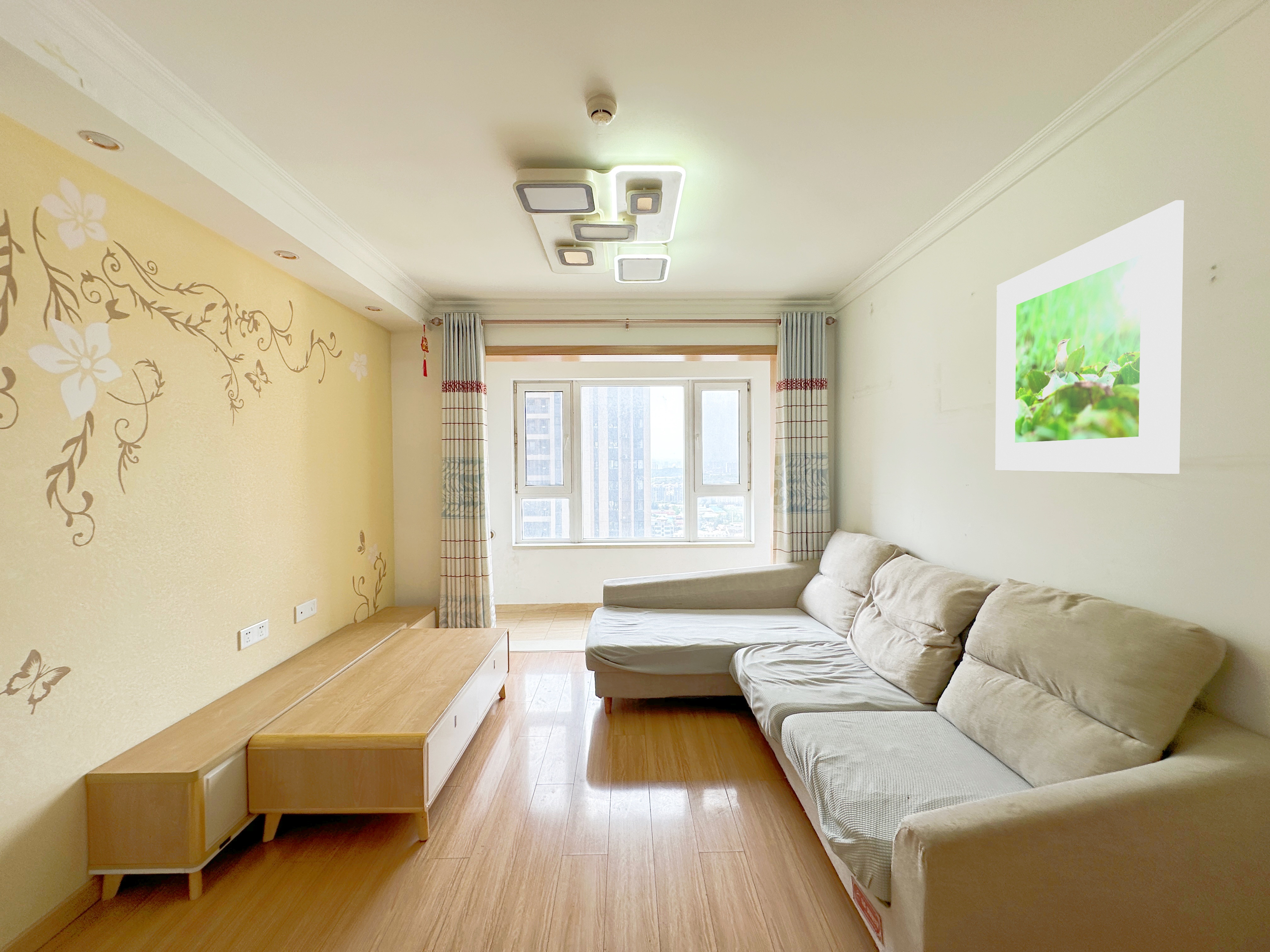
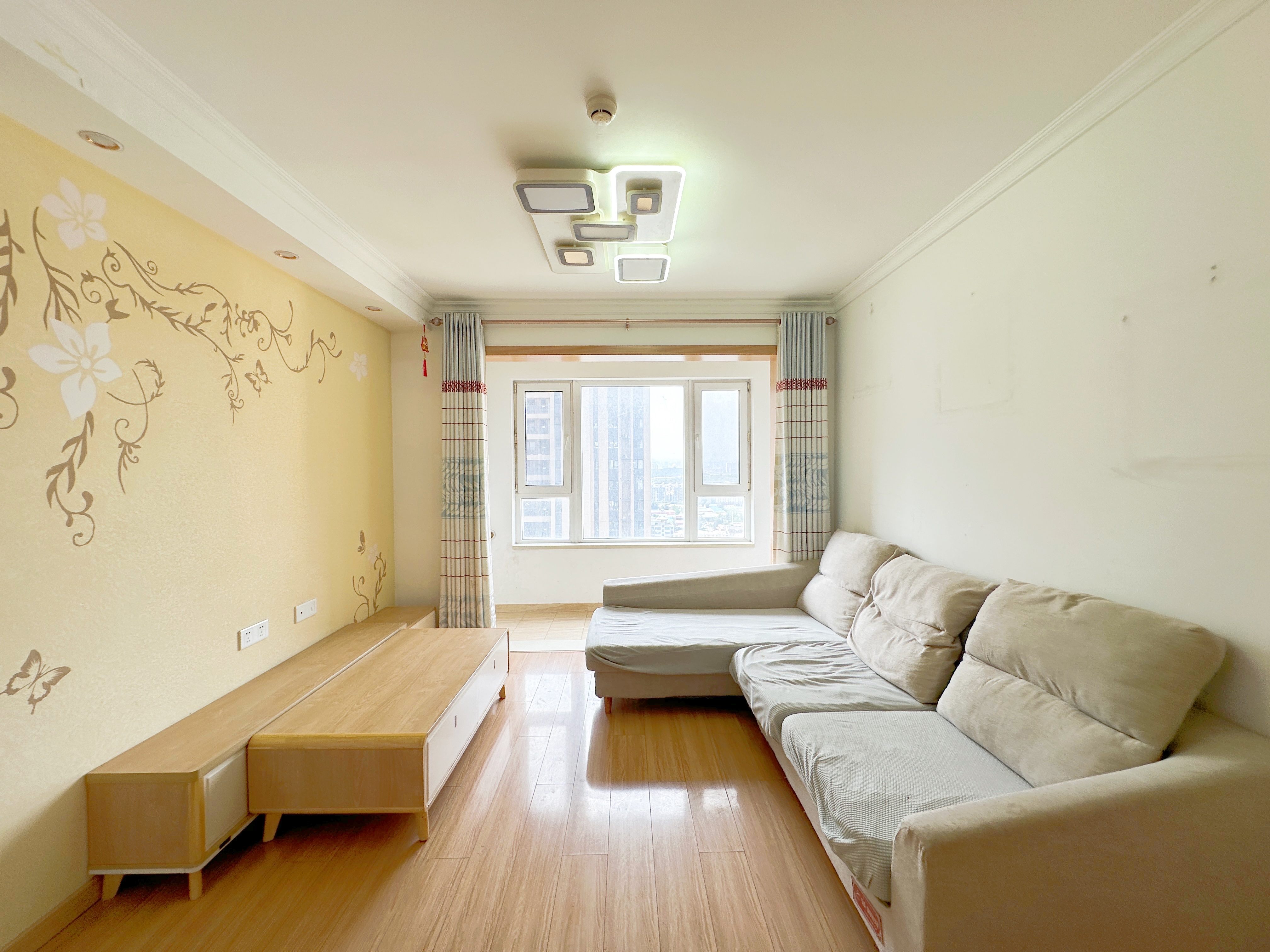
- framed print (1071, 362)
